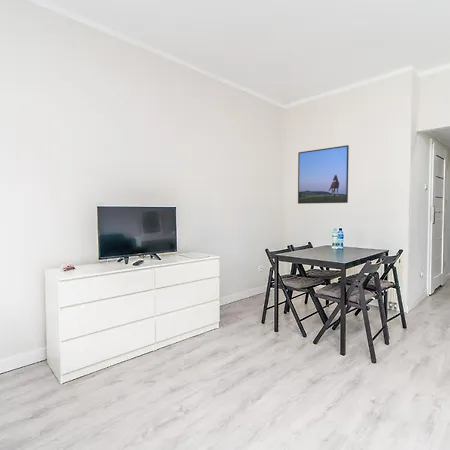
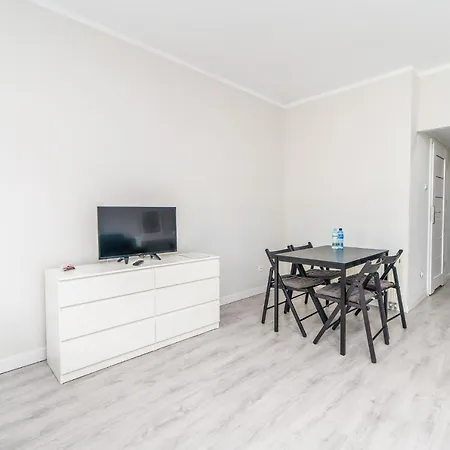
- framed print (321, 176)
